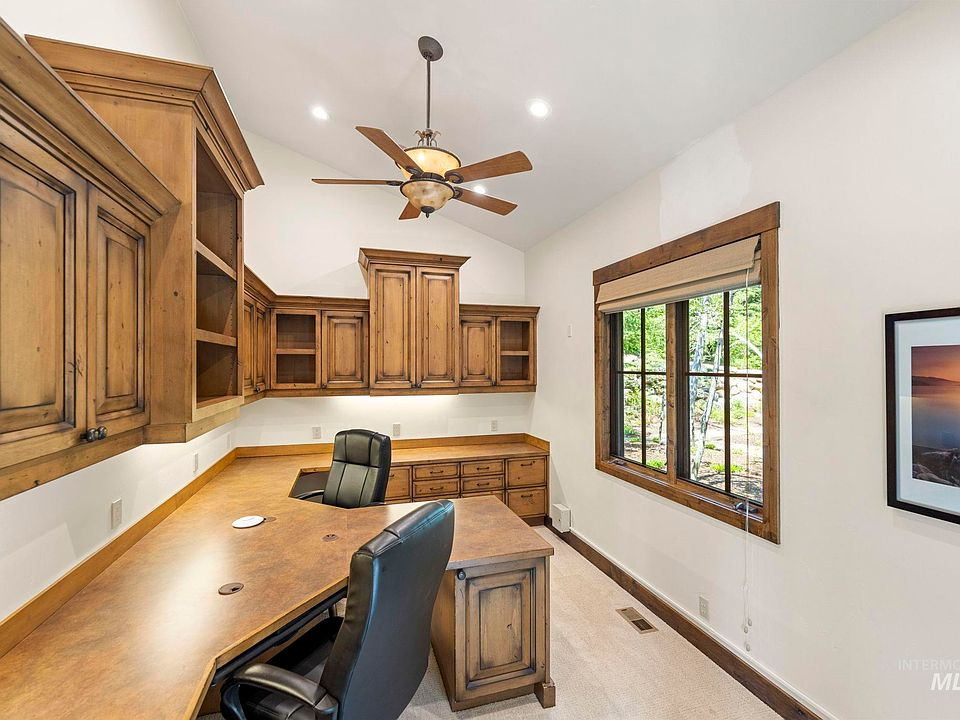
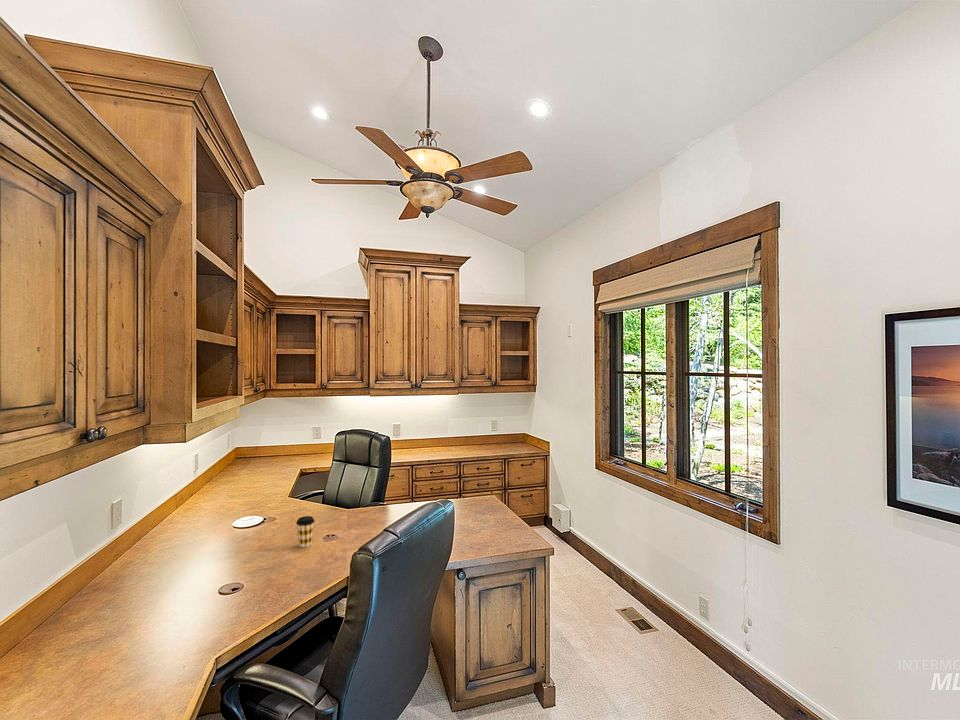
+ coffee cup (305, 531)
